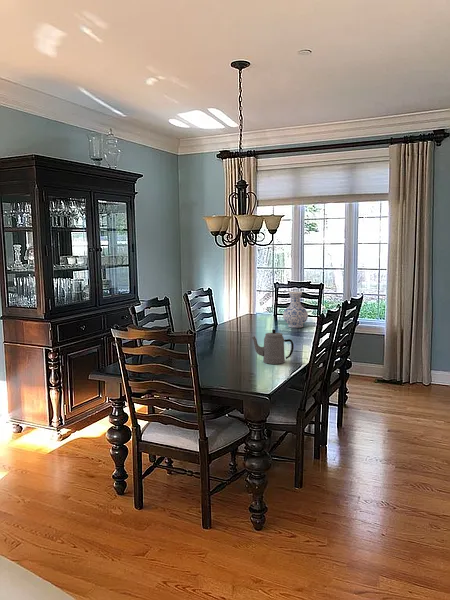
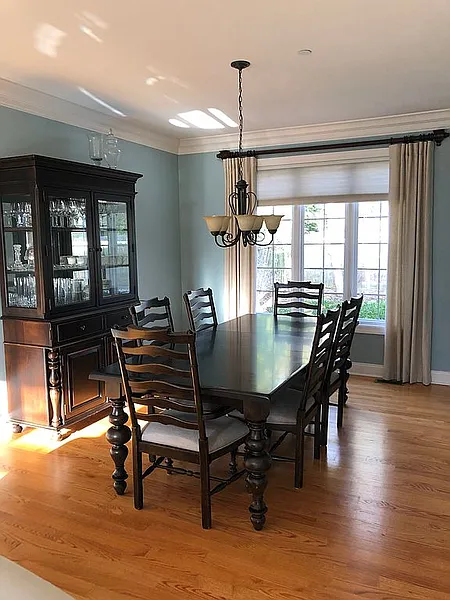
- vase (295, 309)
- teapot (272, 345)
